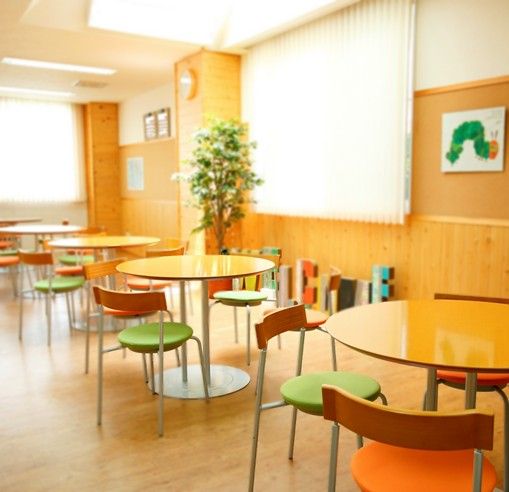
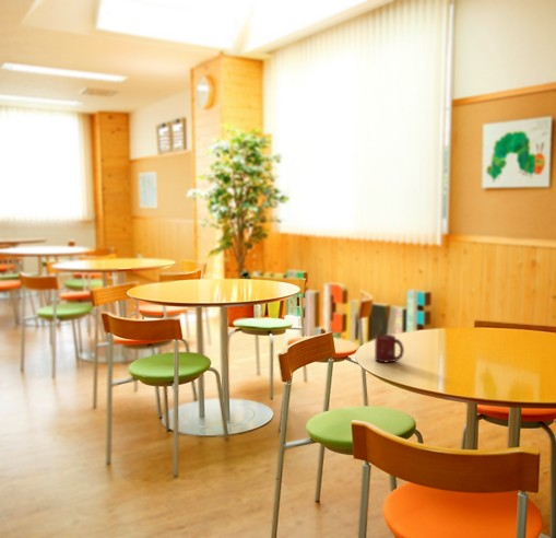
+ cup (389, 348)
